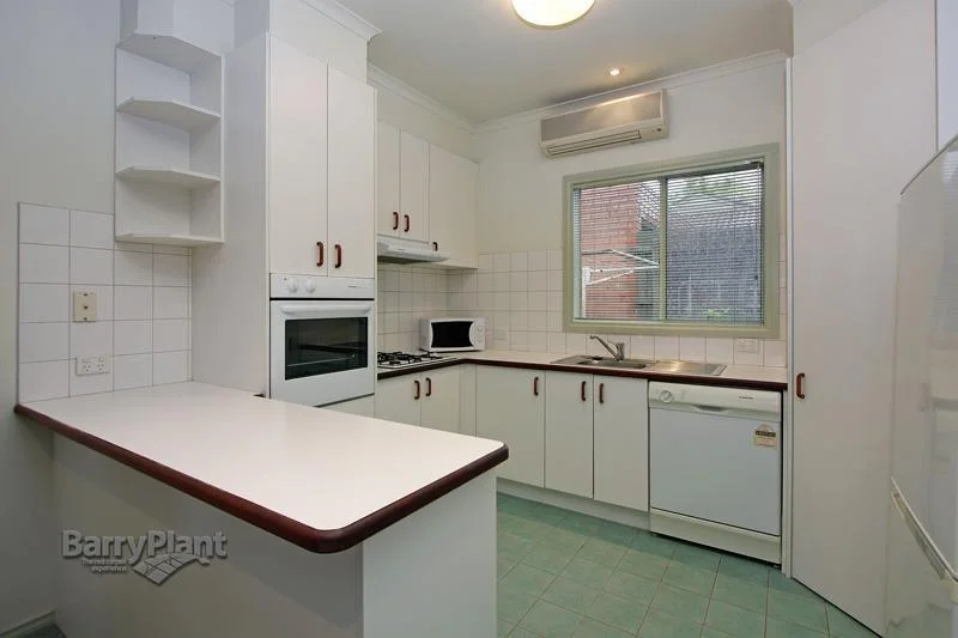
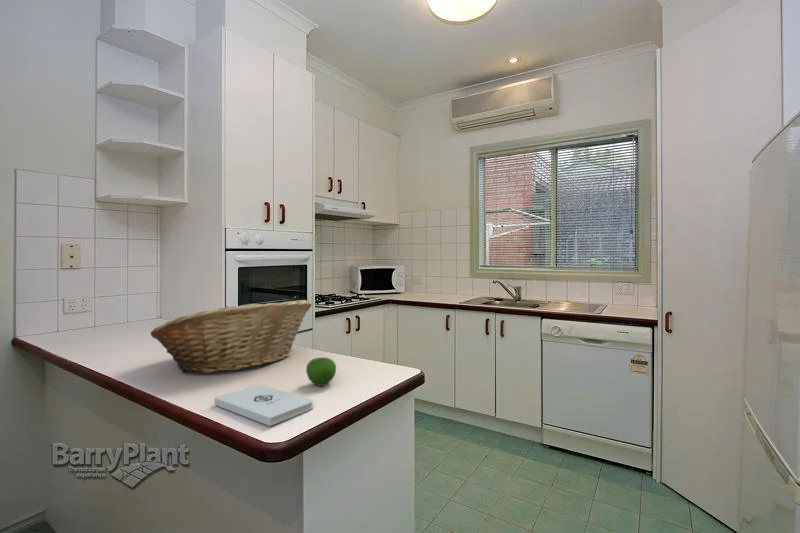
+ apple (321, 371)
+ notepad (264, 402)
+ fruit basket (239, 330)
